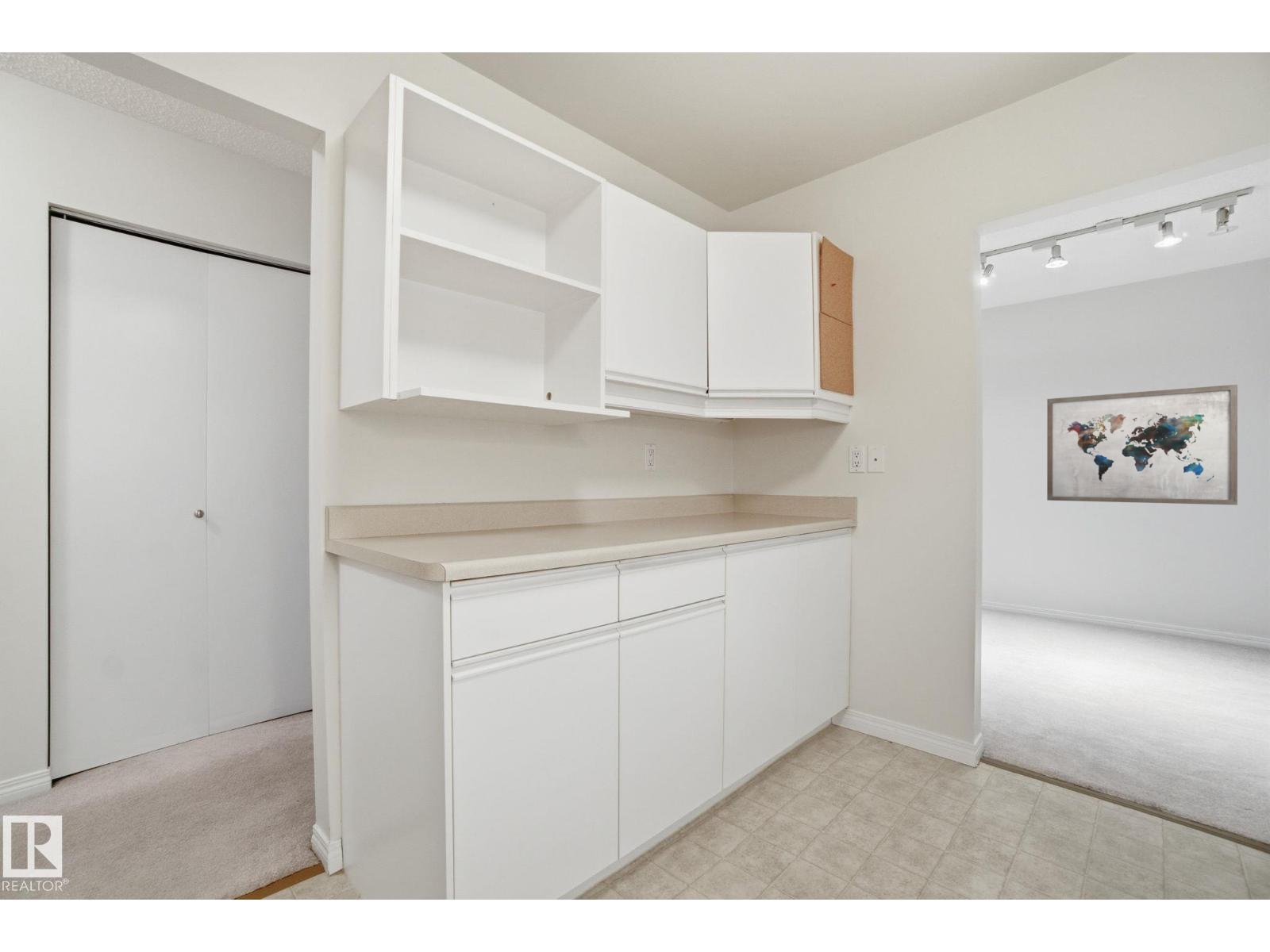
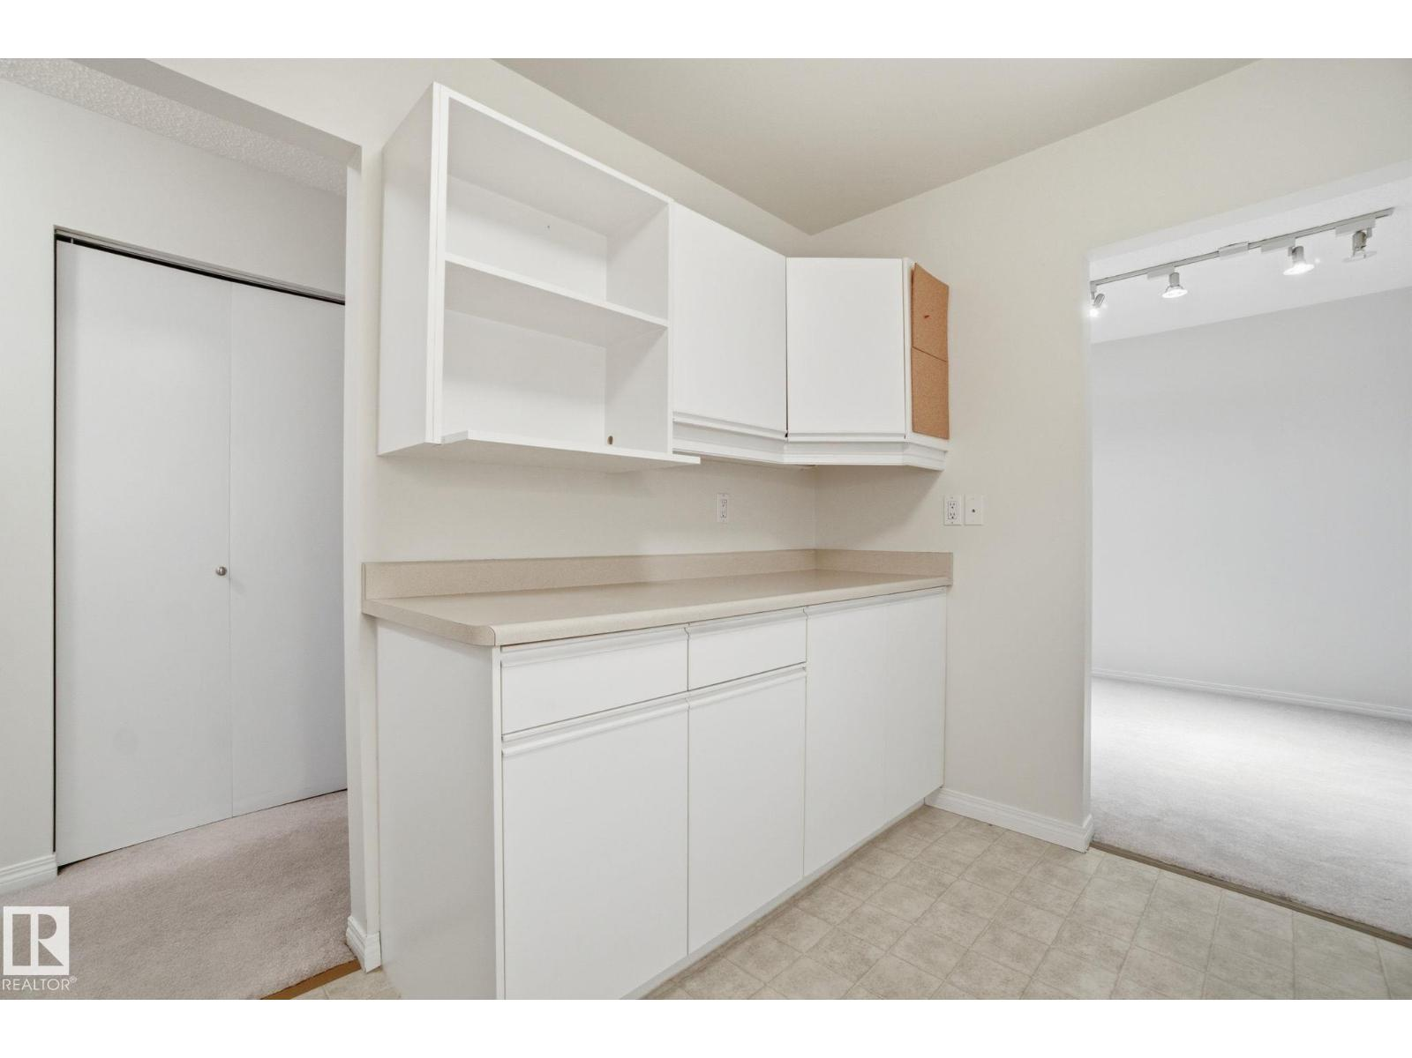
- wall art (1134, 447)
